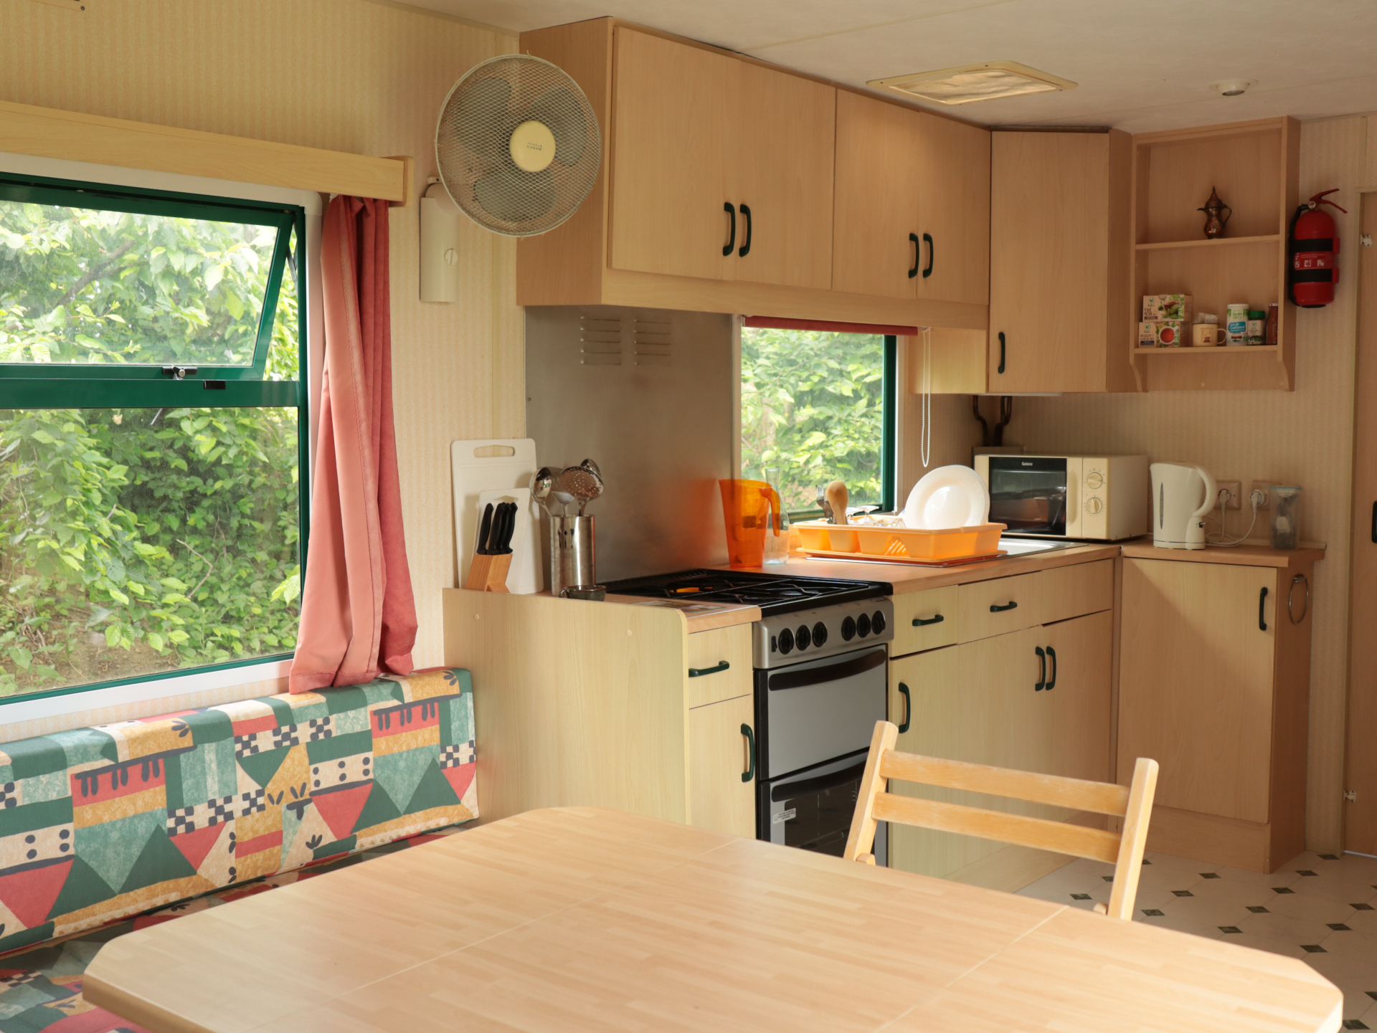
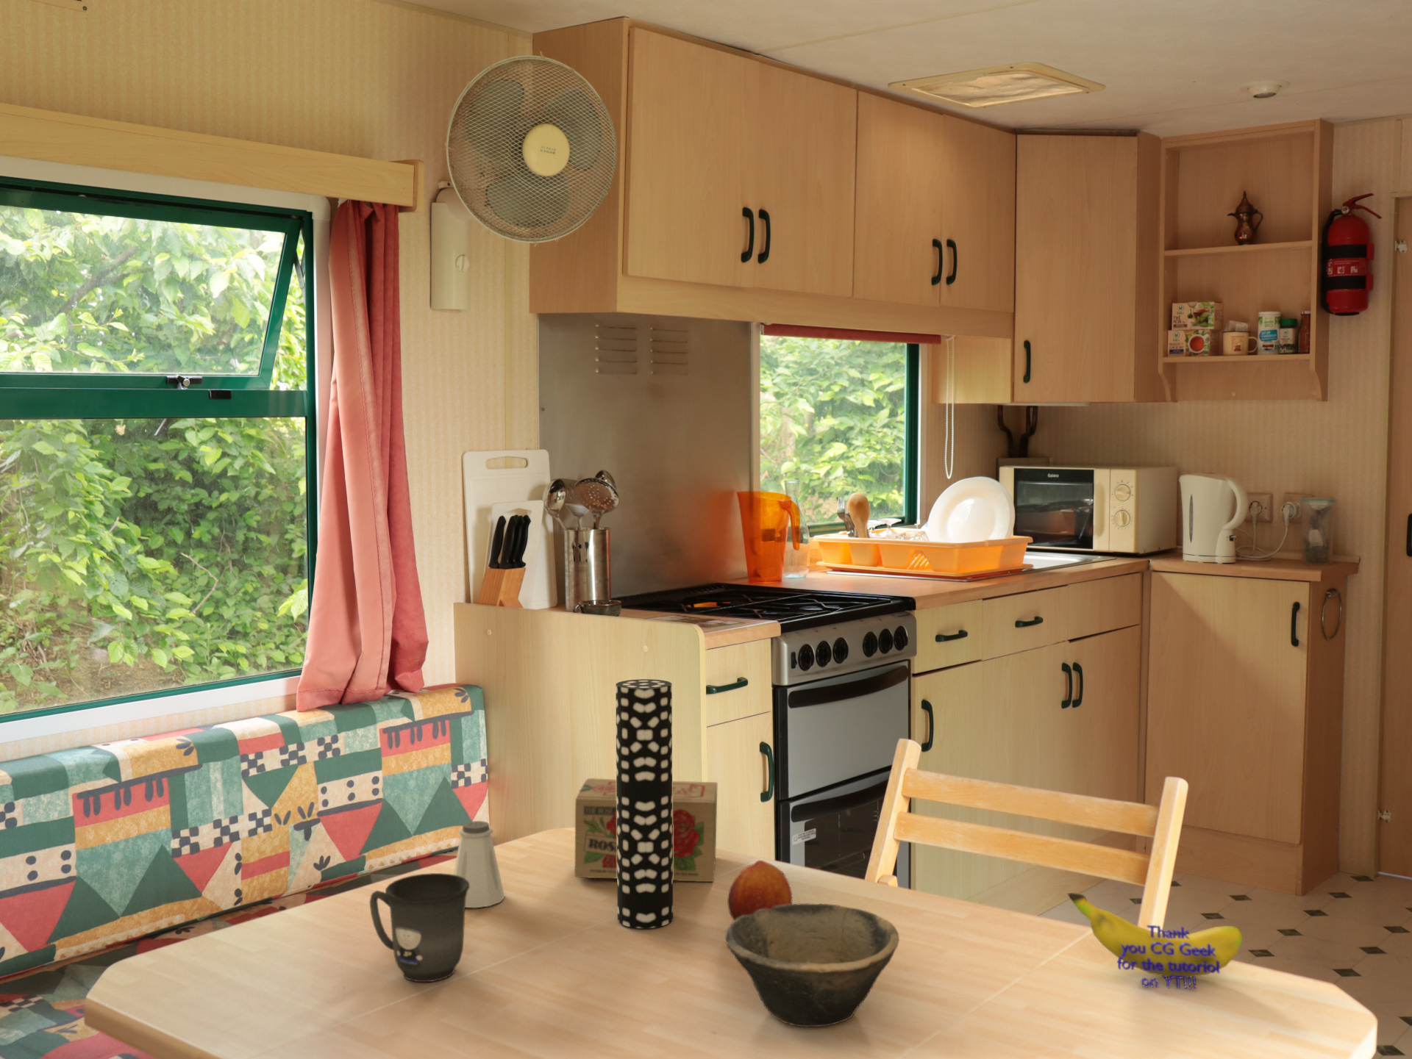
+ tea box (672, 824)
+ bowl (811, 971)
+ mug (415, 927)
+ banana (1156, 938)
+ saltshaker (476, 861)
+ fruit (760, 895)
+ vase (644, 802)
